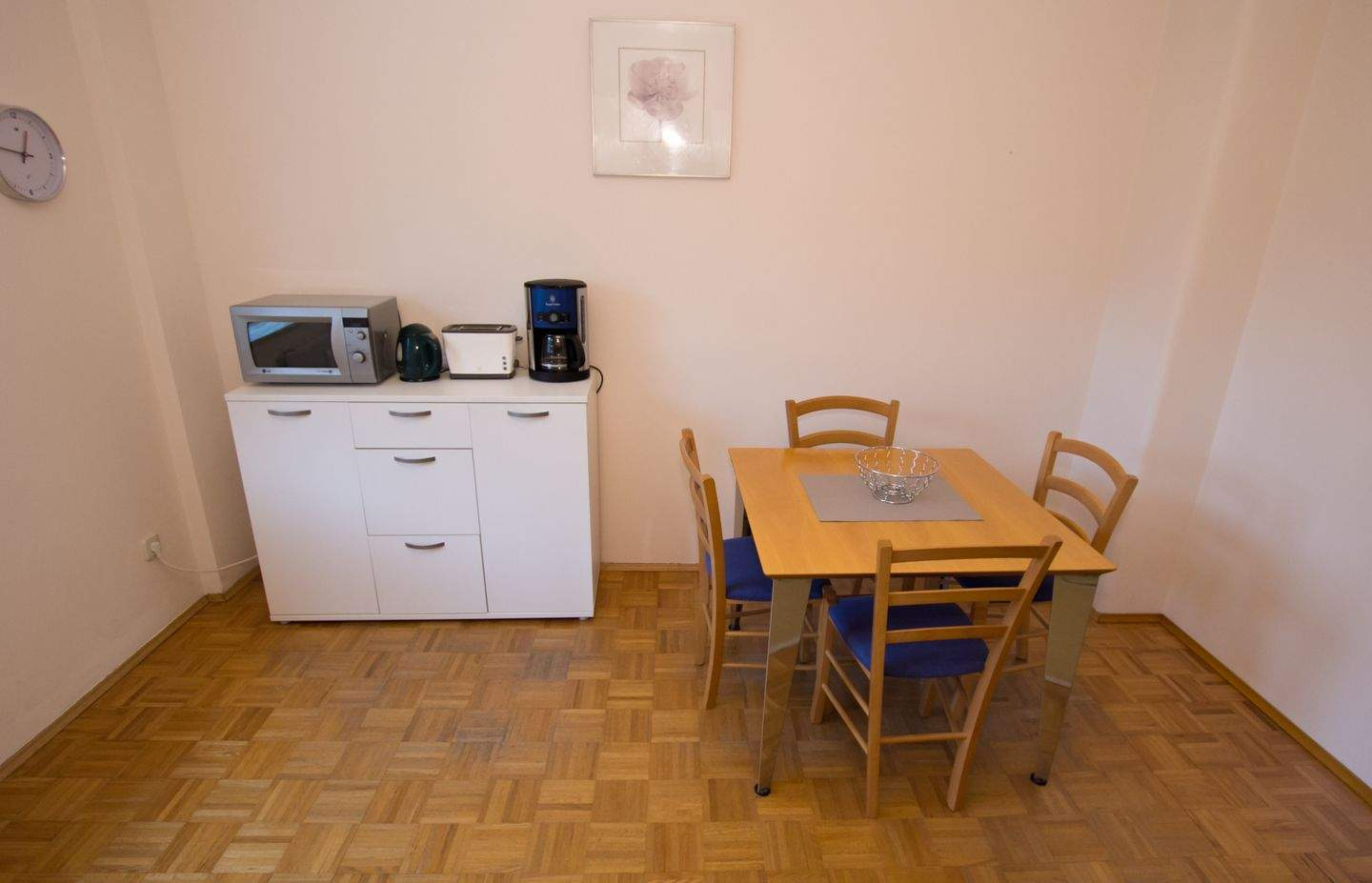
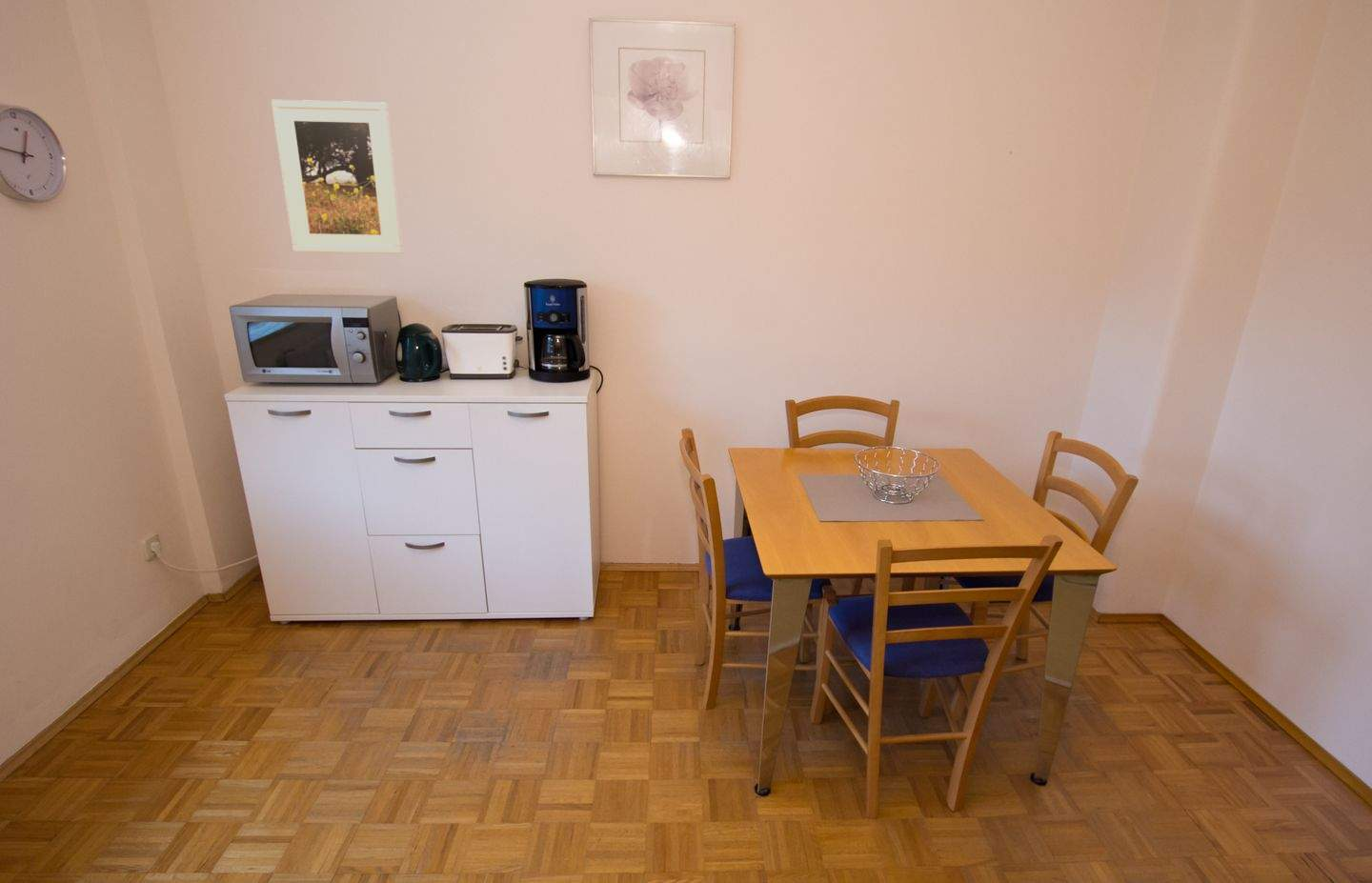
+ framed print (339, 179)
